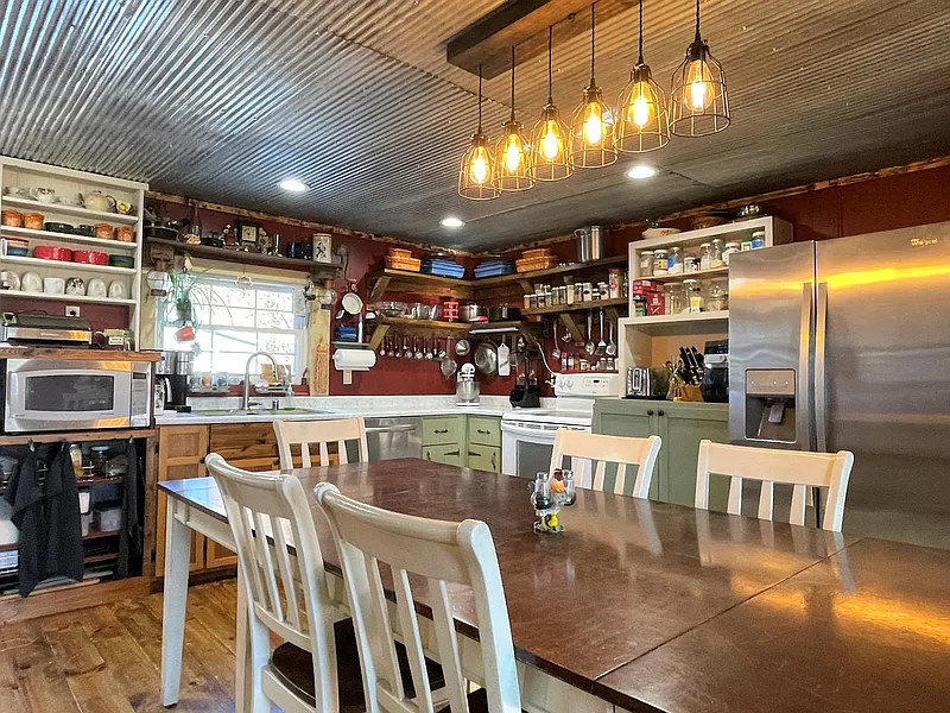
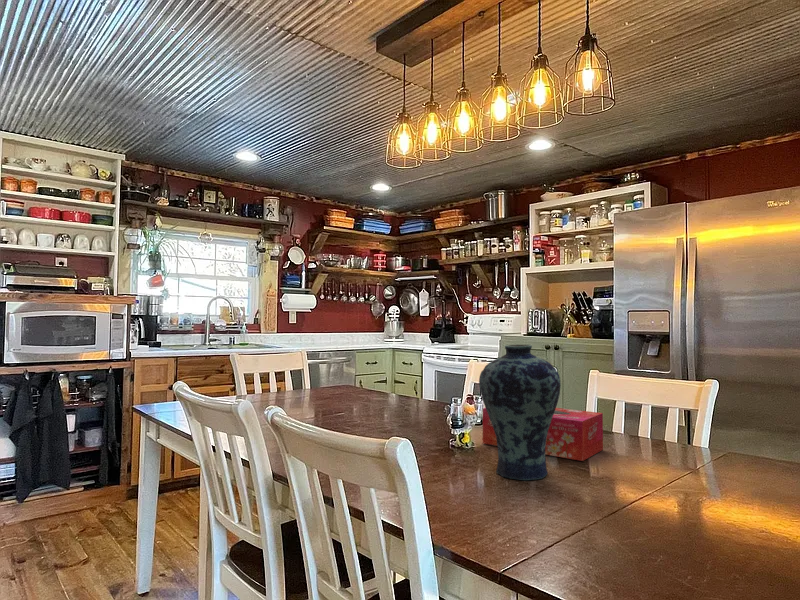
+ vase (519, 408)
+ tissue box (548, 429)
